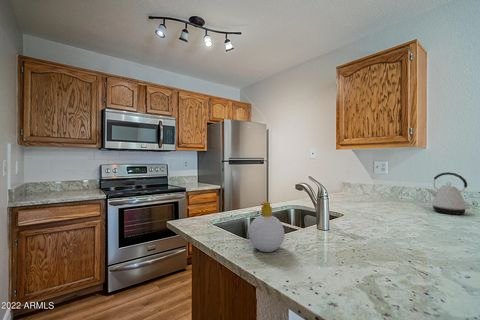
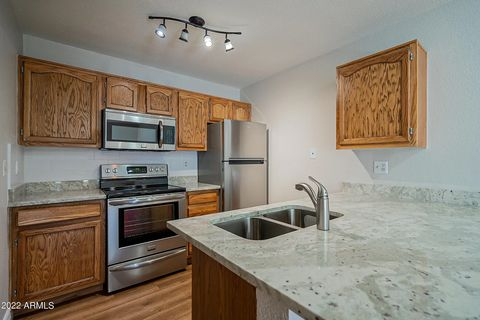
- kettle (447, 192)
- soap bottle (266, 225)
